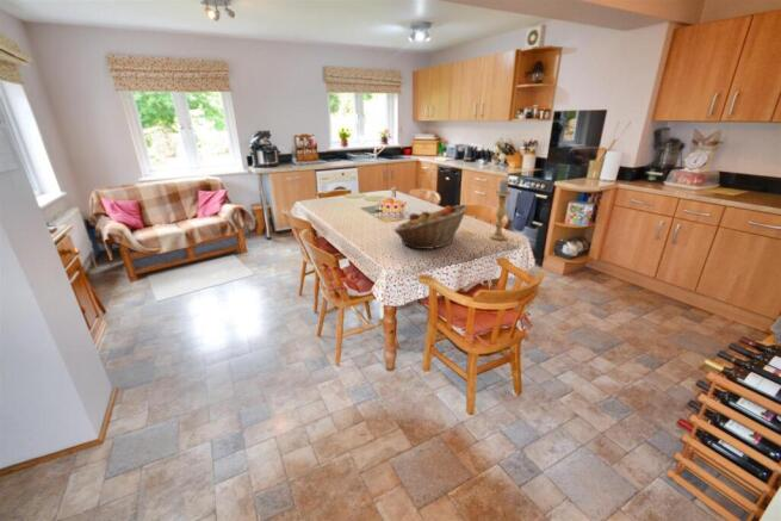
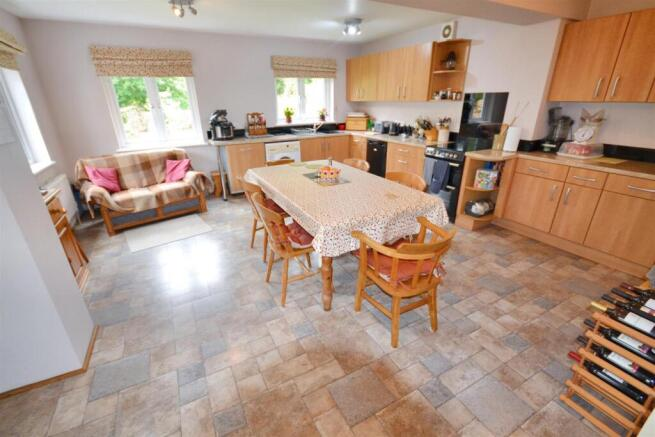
- candle holder (501, 209)
- fruit basket (432, 224)
